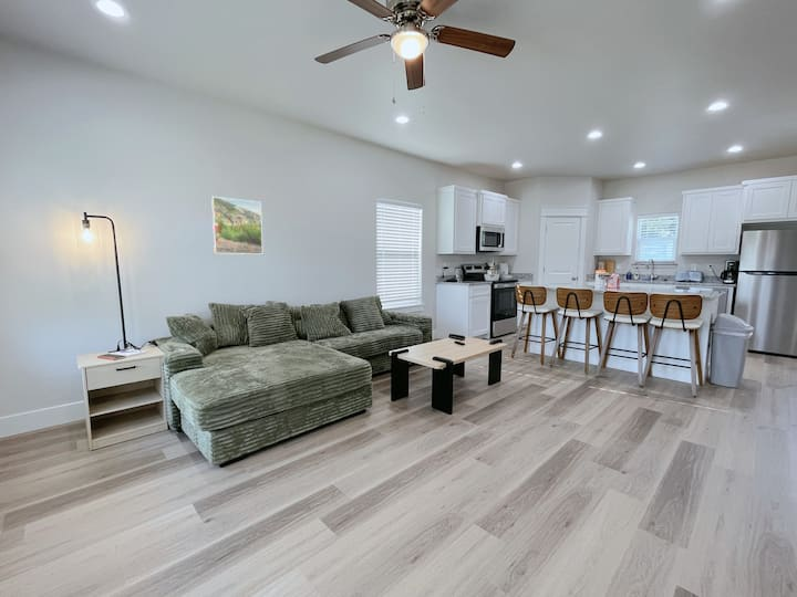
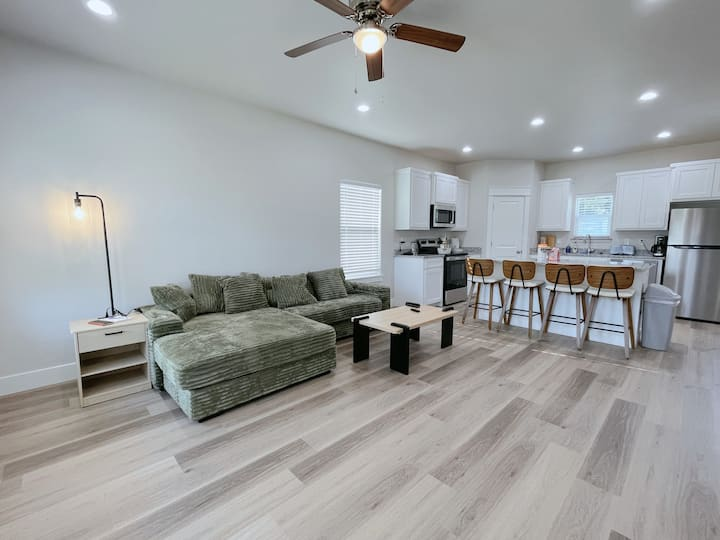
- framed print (238, 227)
